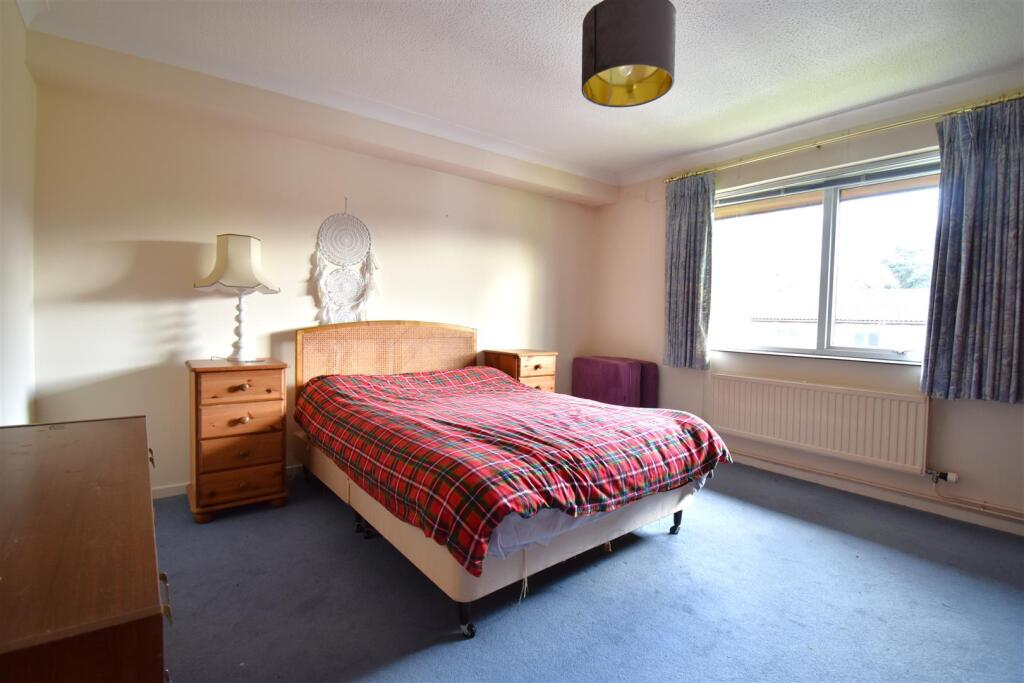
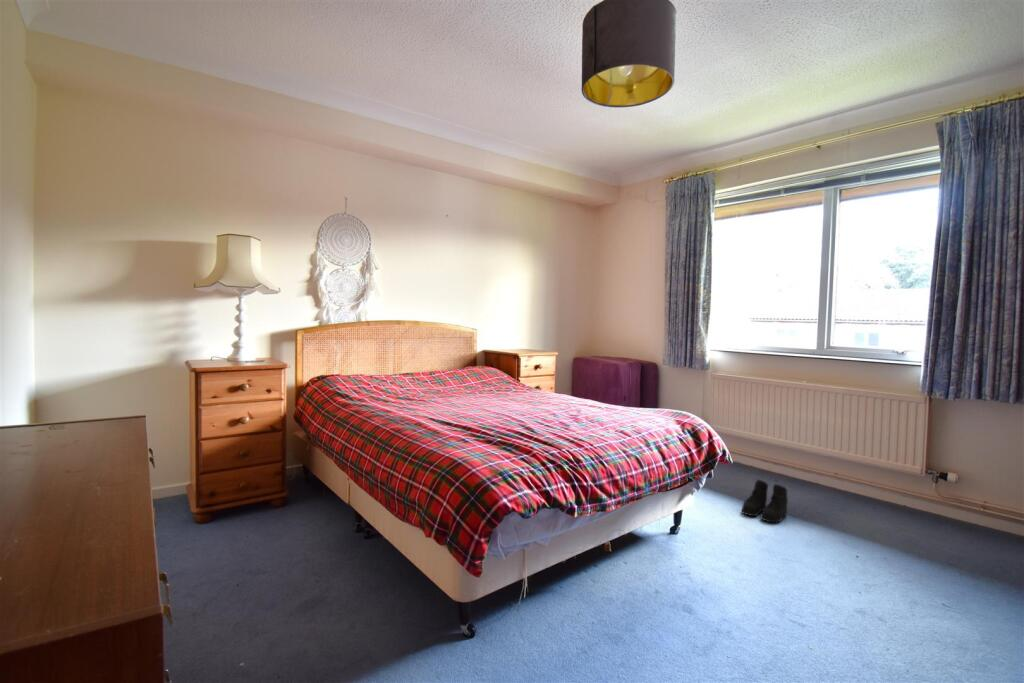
+ boots (765, 498)
